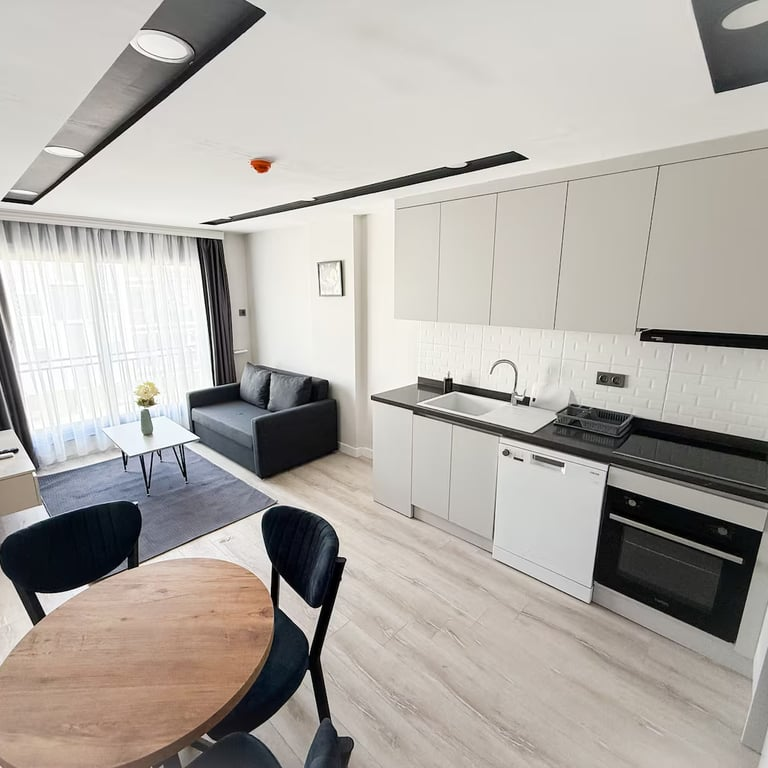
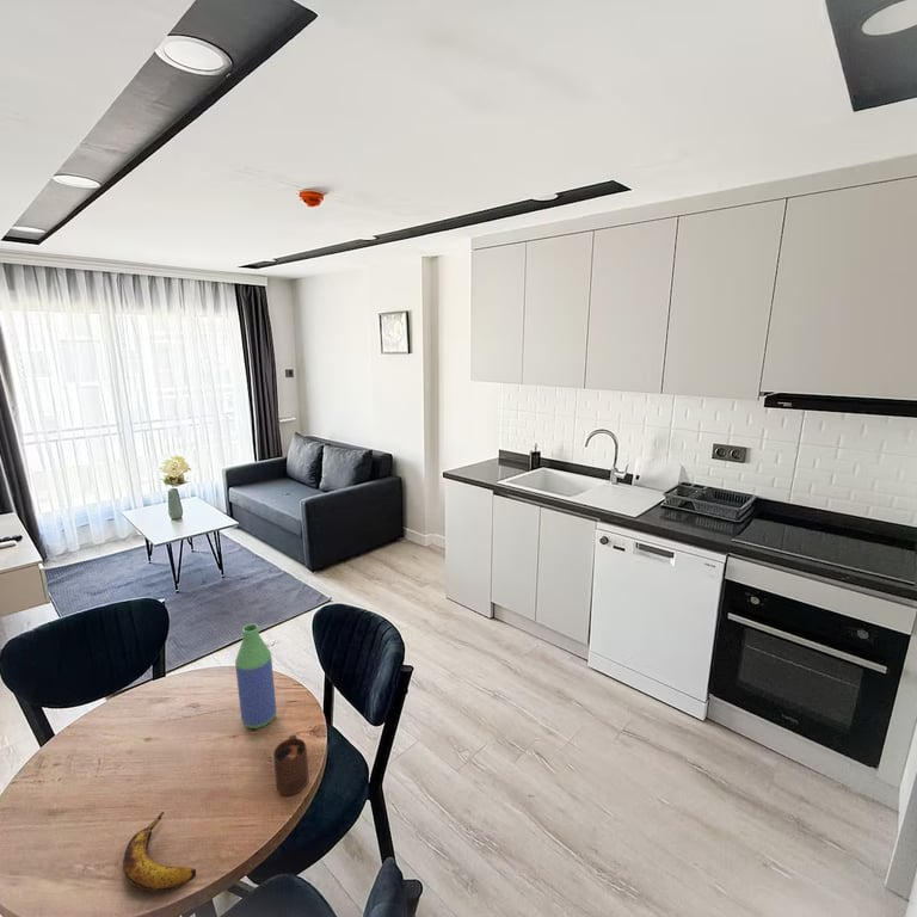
+ cup (290, 763)
+ banana (156, 862)
+ bottle (254, 675)
